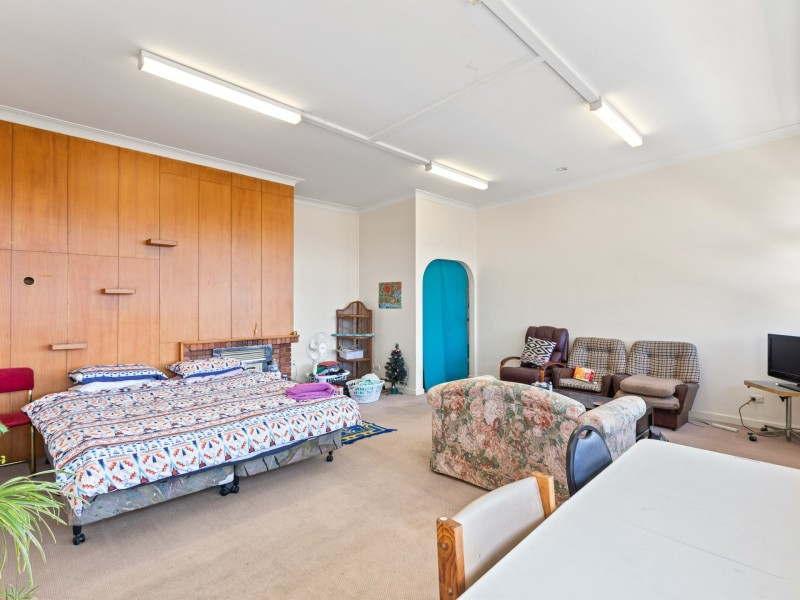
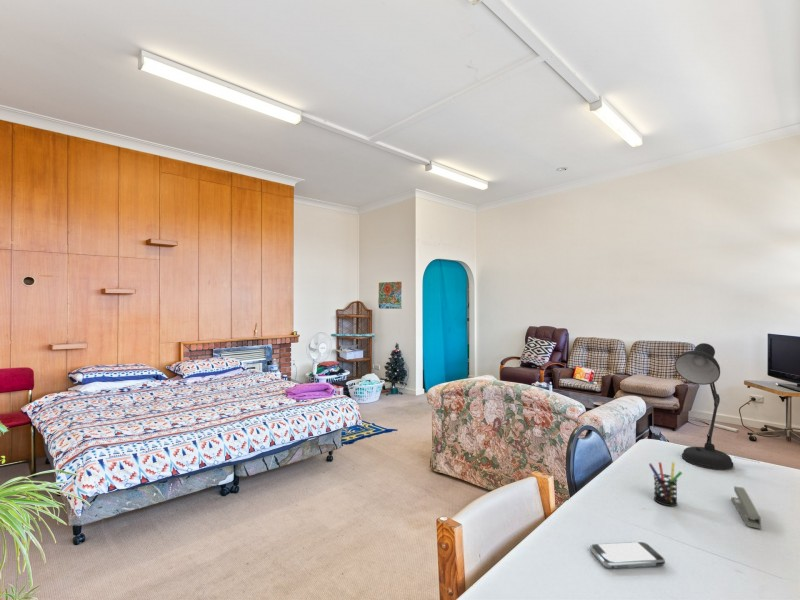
+ desk lamp (713, 398)
+ stapler (745, 504)
+ pen holder (667, 482)
+ smartphone (626, 555)
